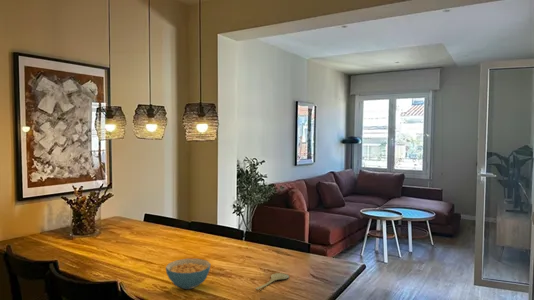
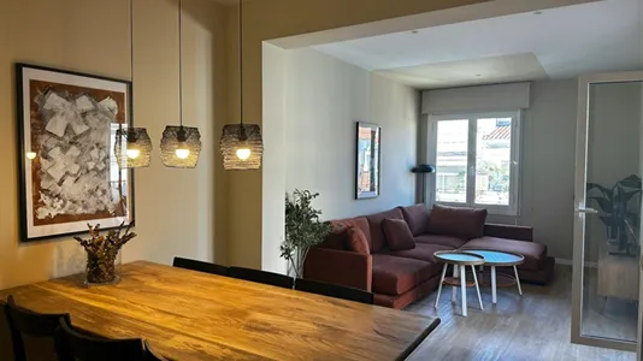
- cereal bowl (188, 276)
- spoon (271, 280)
